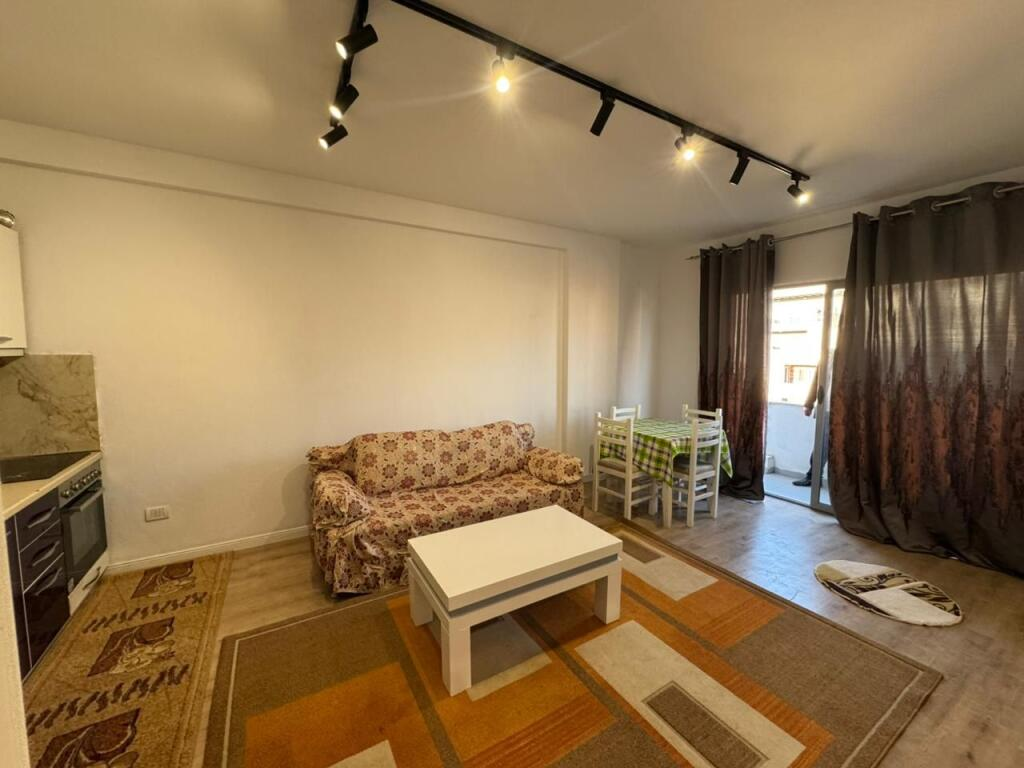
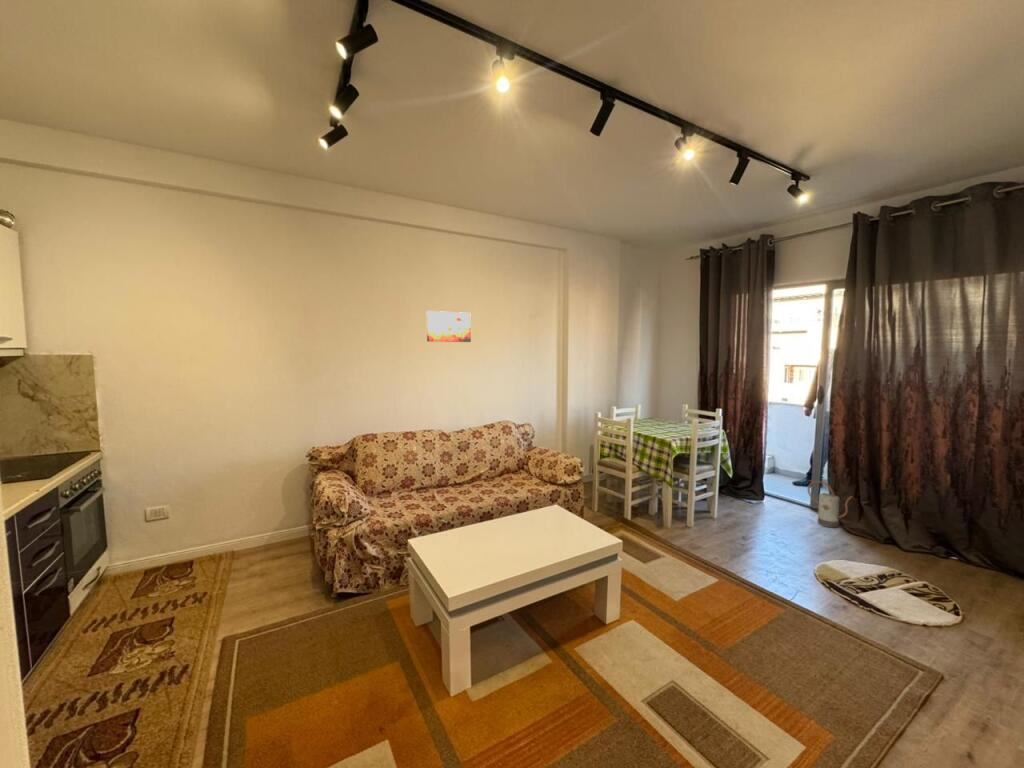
+ wall art (449, 326)
+ watering can (829, 503)
